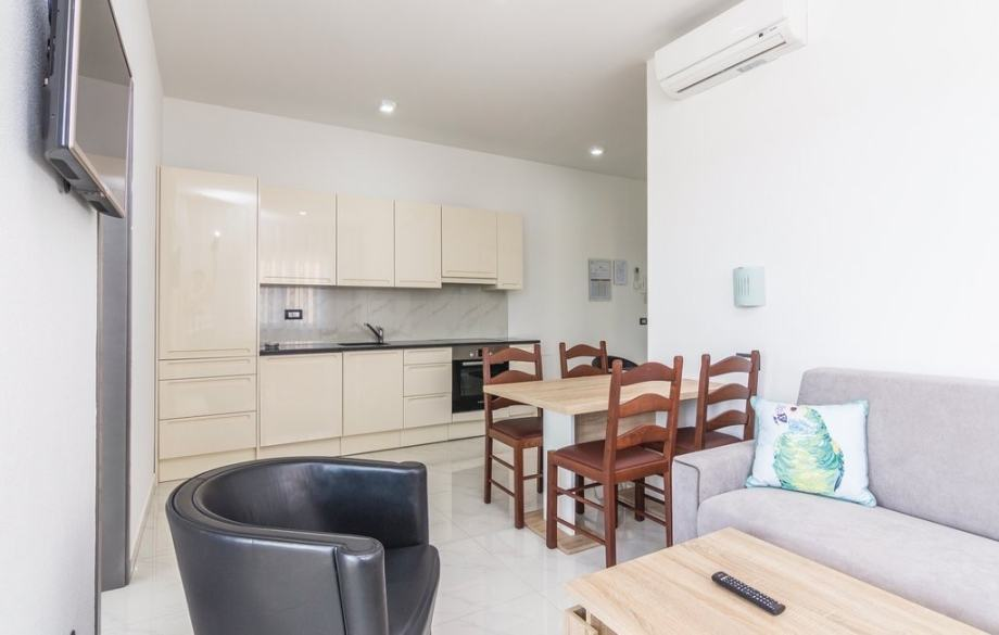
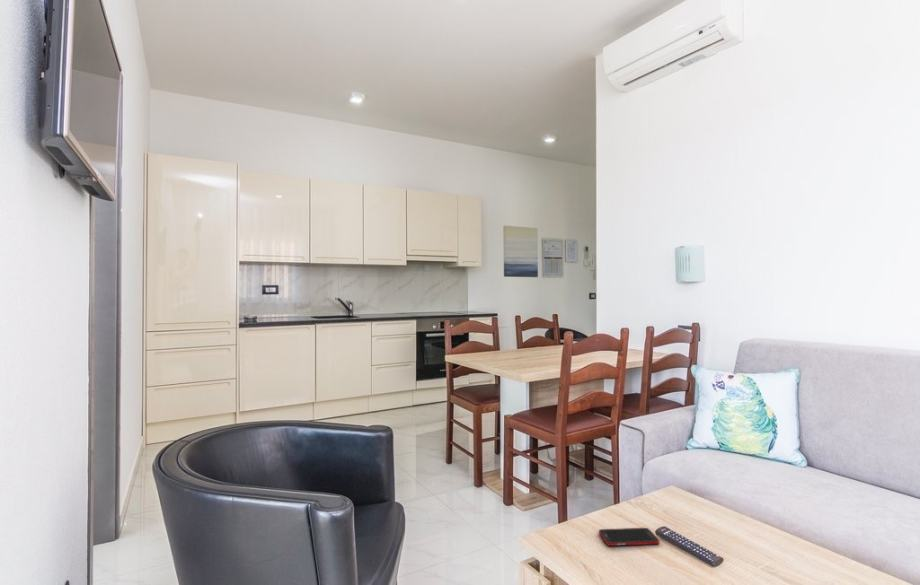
+ cell phone (628, 536)
+ wall art (520, 251)
